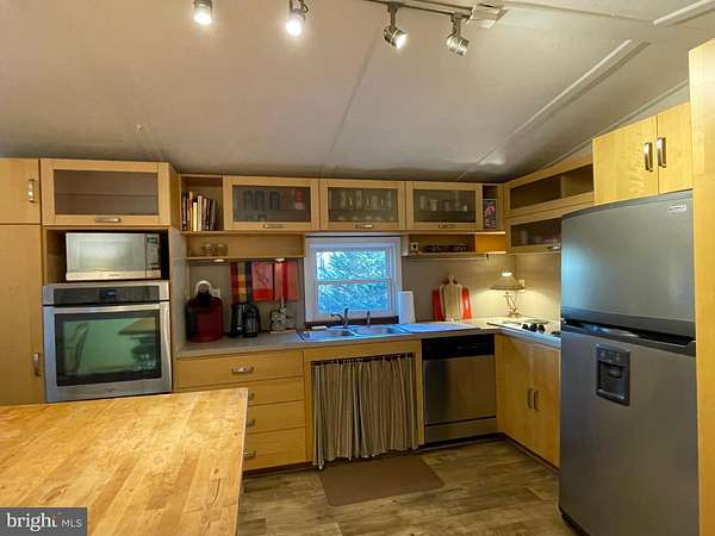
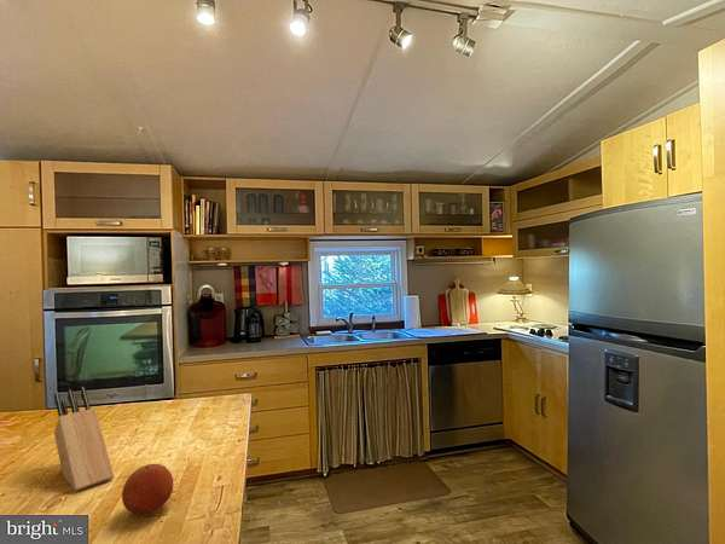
+ fruit (149, 487)
+ knife block (80, 433)
